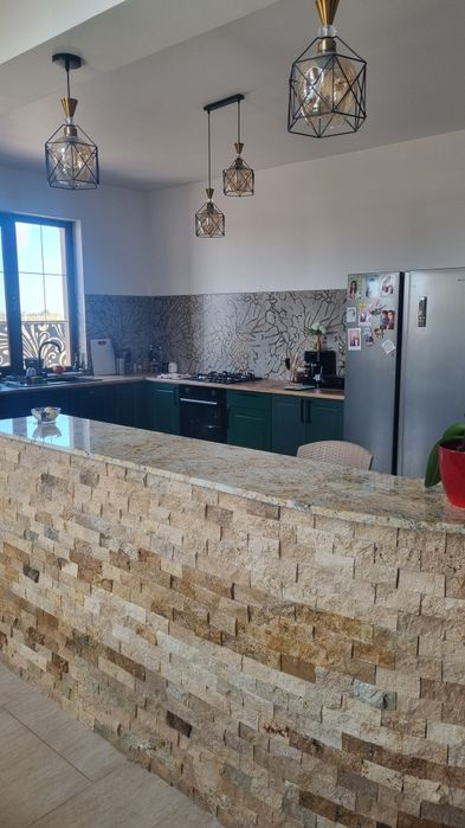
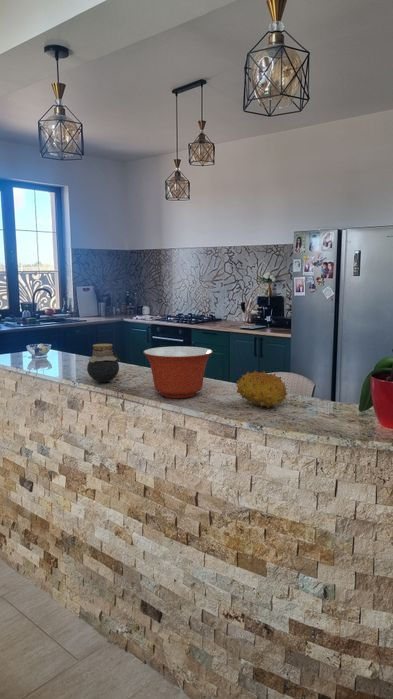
+ mixing bowl (178, 372)
+ jar (104, 363)
+ fruit (260, 388)
